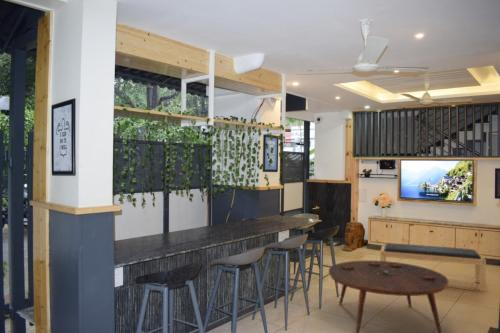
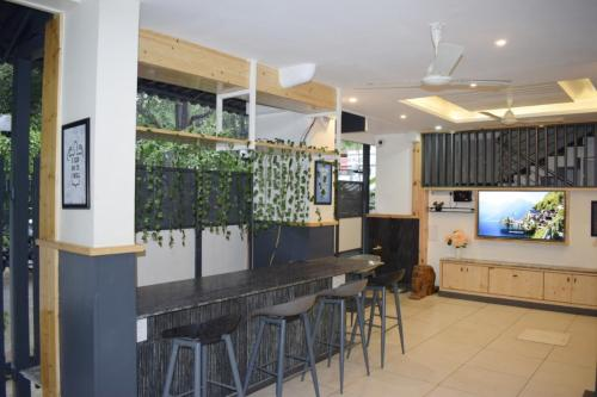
- bench (429, 260)
- coffee table (385, 294)
